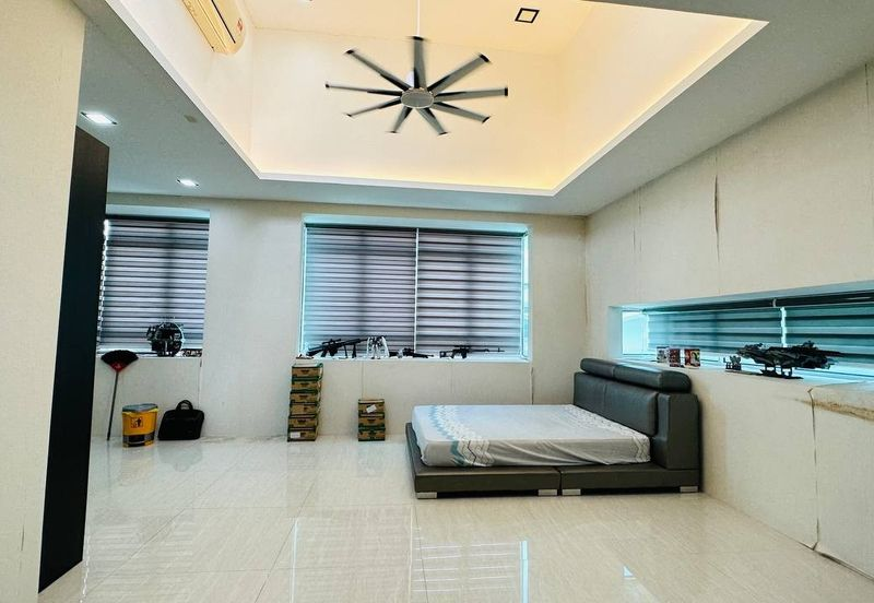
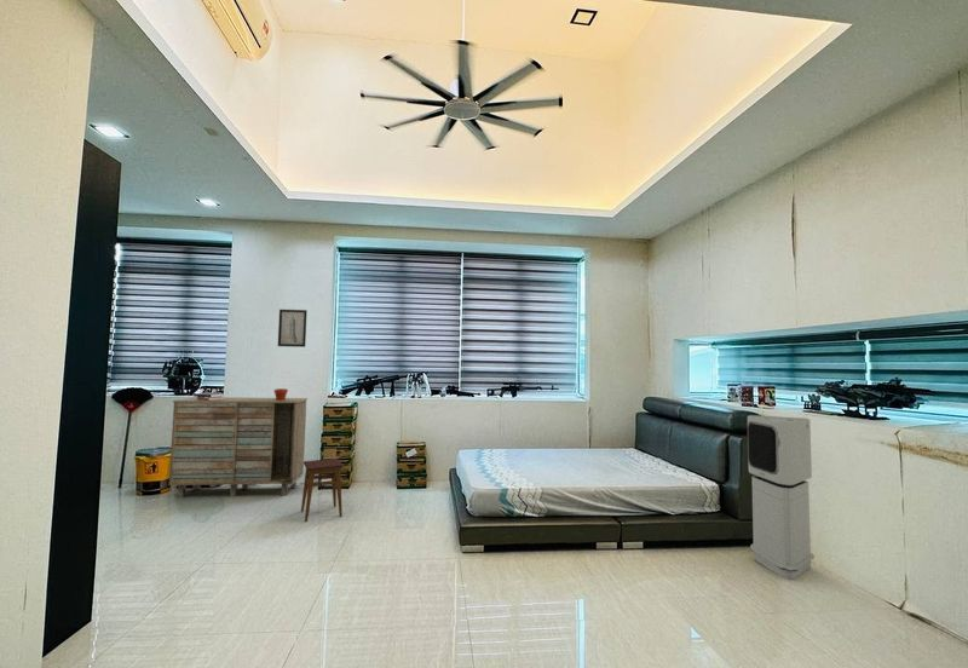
+ dresser (241, 439)
+ air purifier (786, 491)
+ stool (319, 485)
+ wall art (292, 328)
